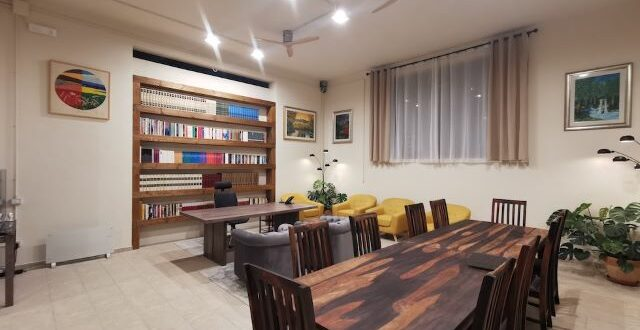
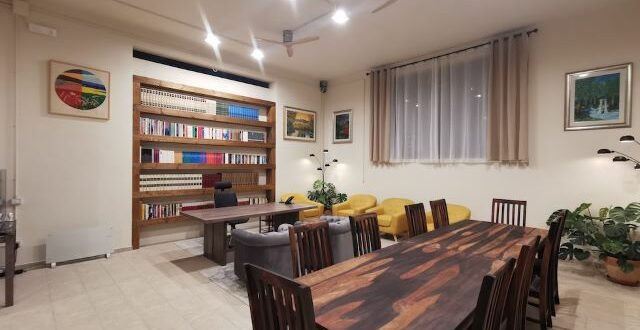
- notebook (486, 261)
